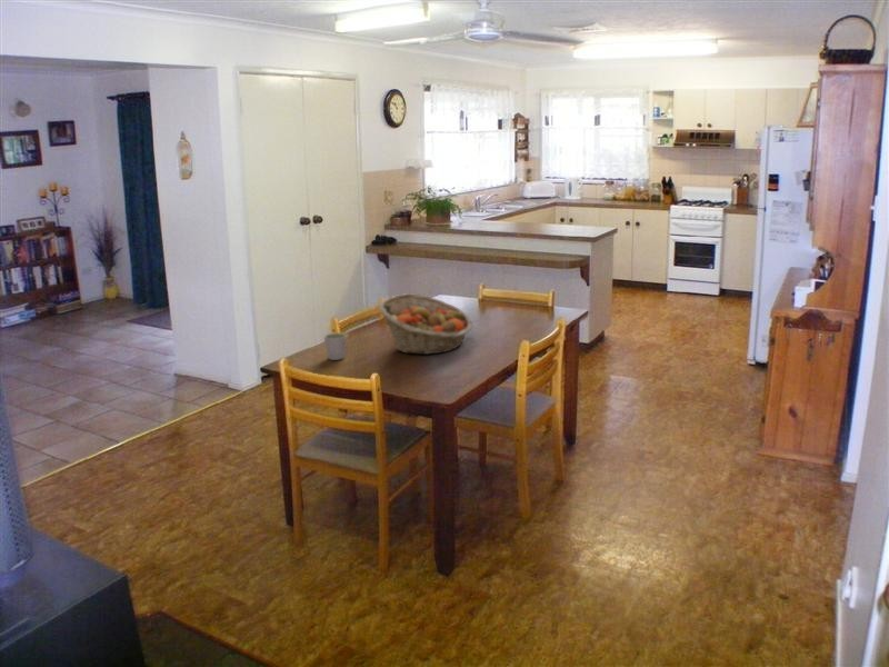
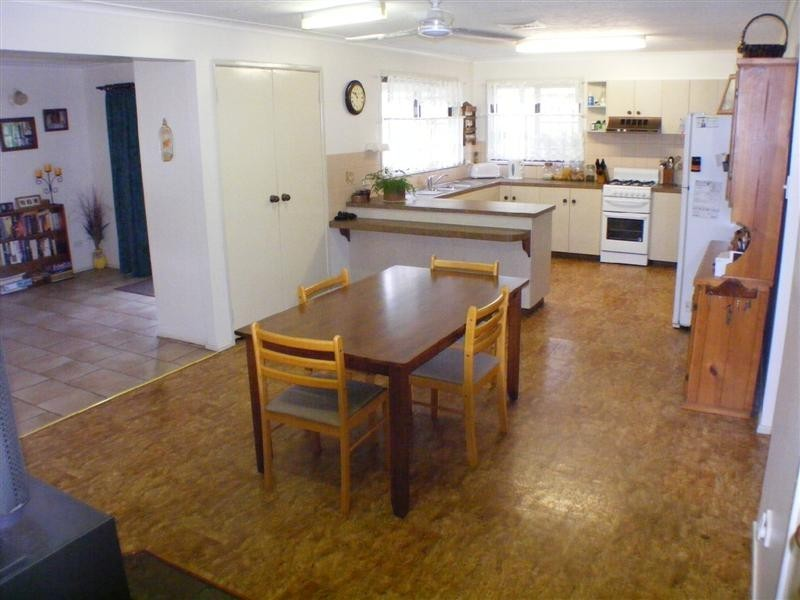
- fruit basket (426, 322)
- mug (334, 346)
